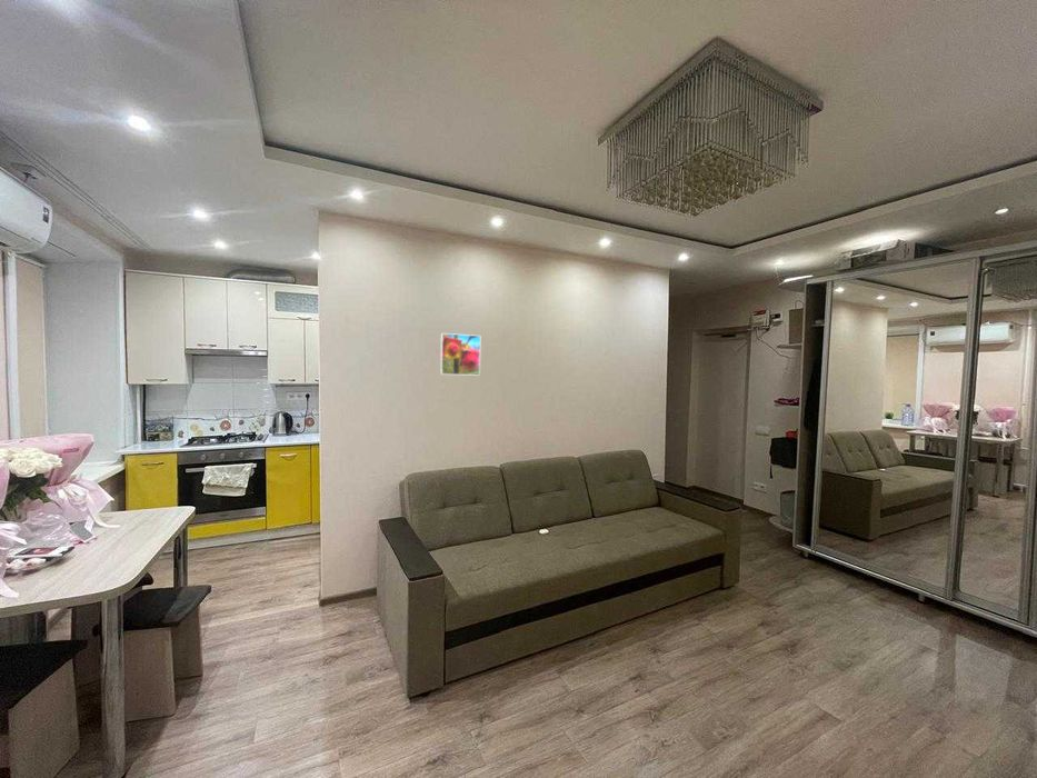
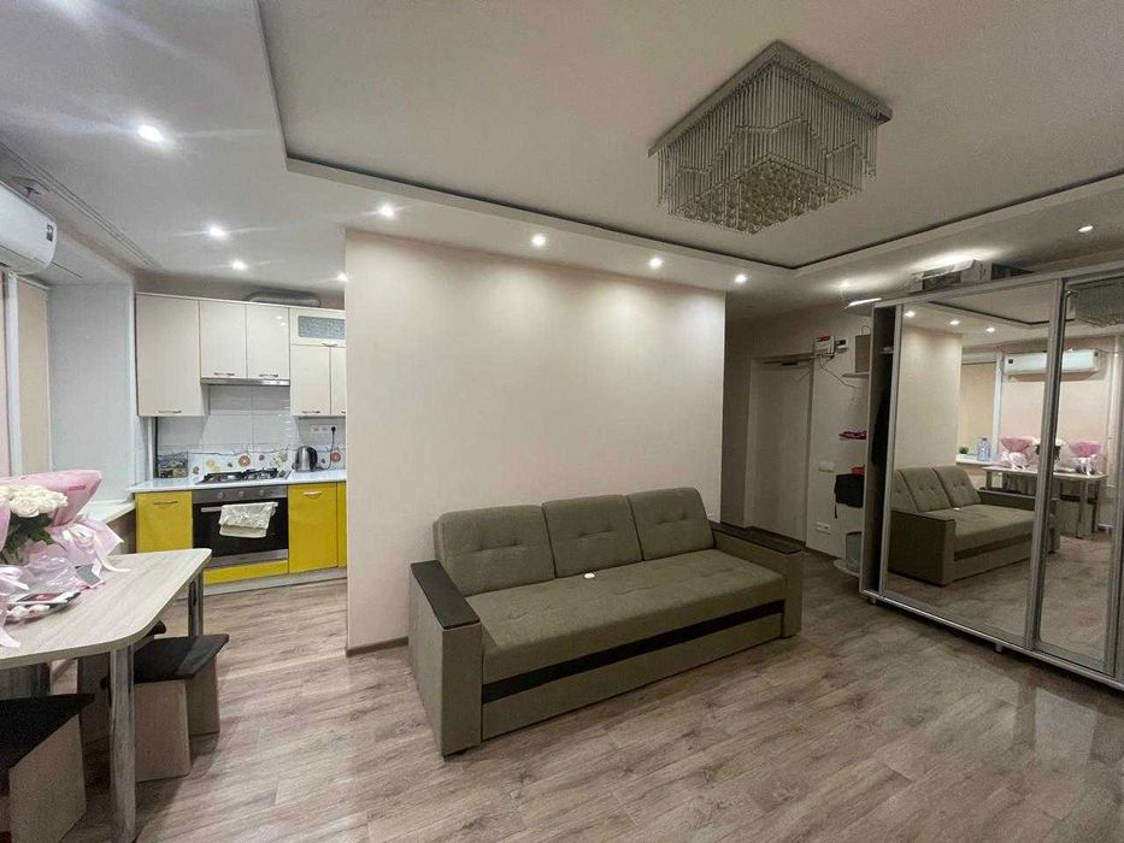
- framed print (460, 355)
